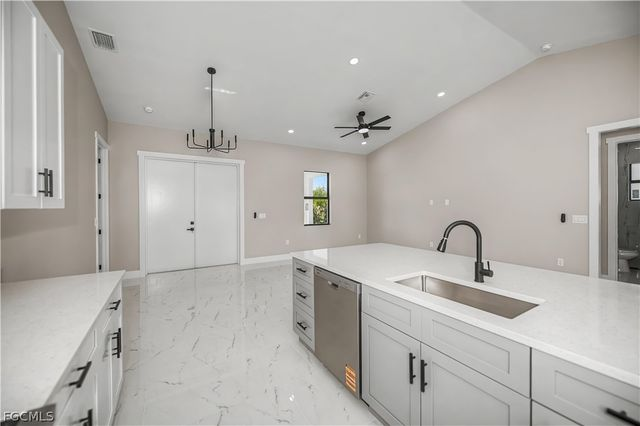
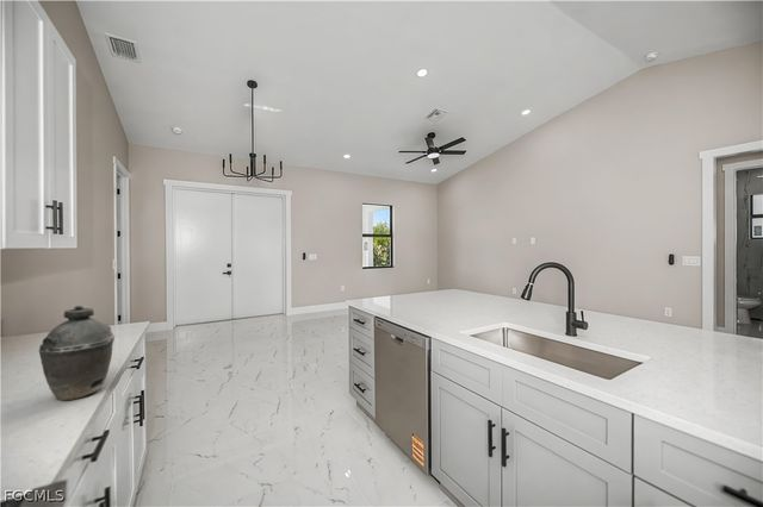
+ kettle (79, 349)
